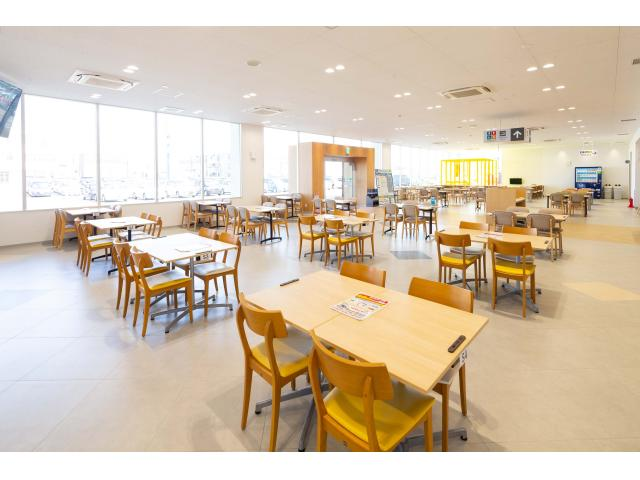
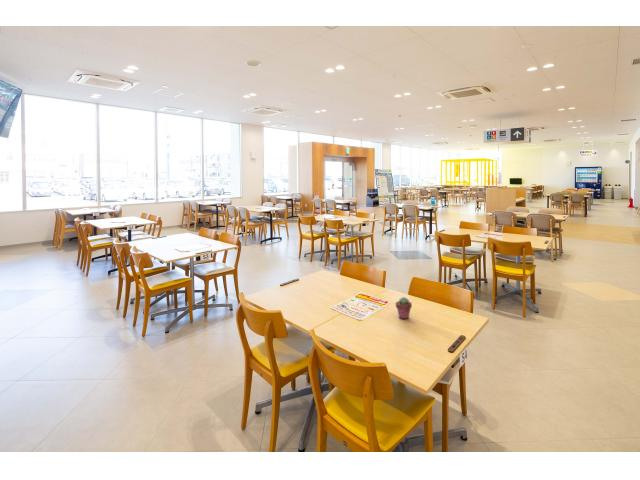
+ potted succulent (403, 307)
